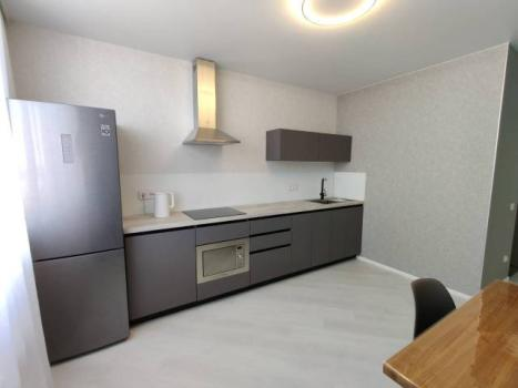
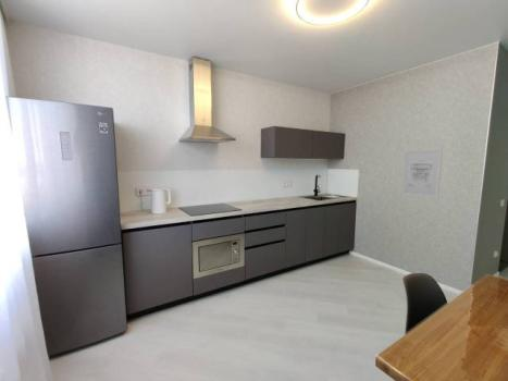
+ wall art (420, 173)
